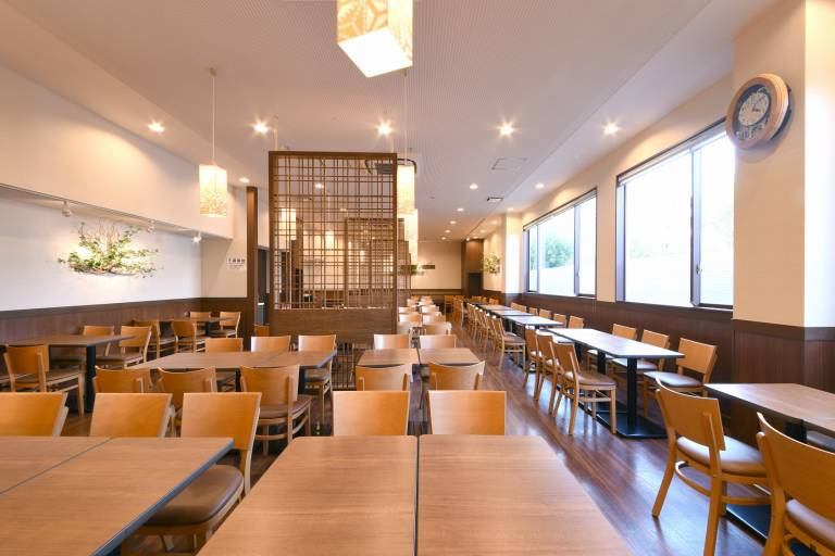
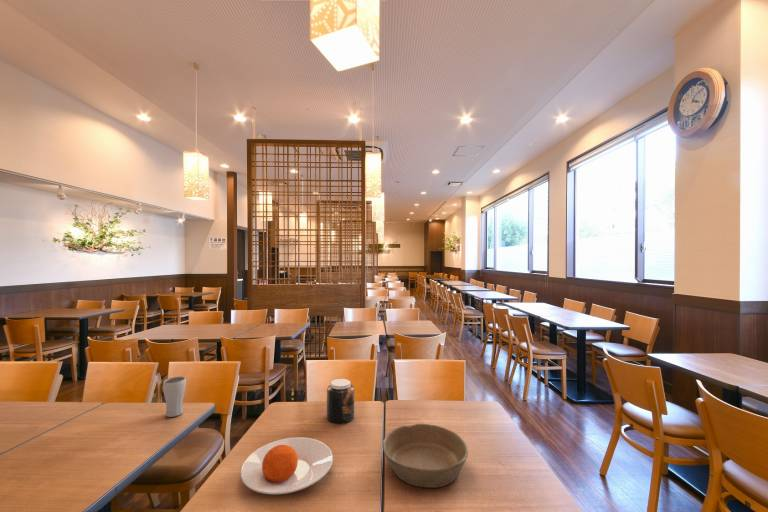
+ bowl (424, 453)
+ plate (288, 458)
+ jar (340, 399)
+ drinking glass (174, 396)
